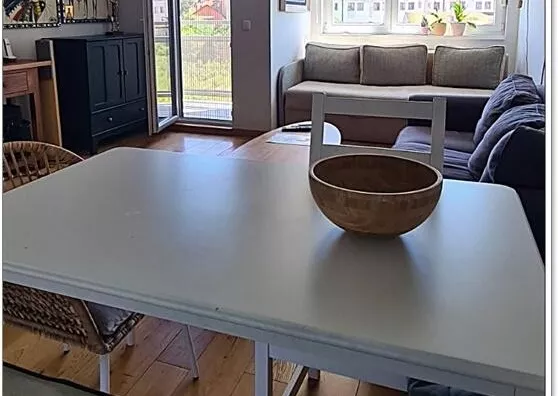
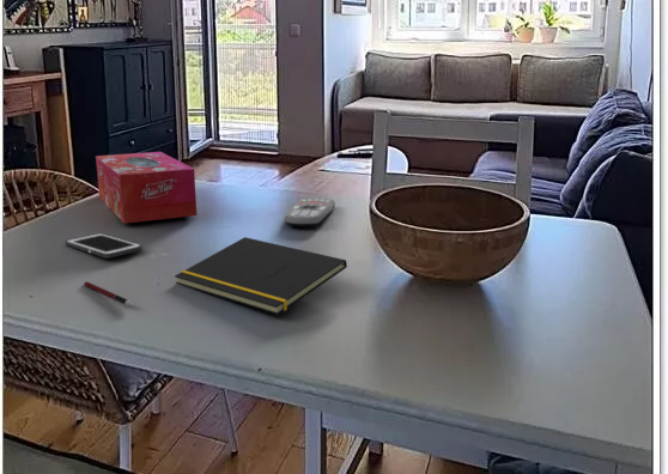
+ cell phone (103, 244)
+ remote control (309, 212)
+ tissue box (144, 184)
+ notepad (260, 272)
+ pen (108, 293)
